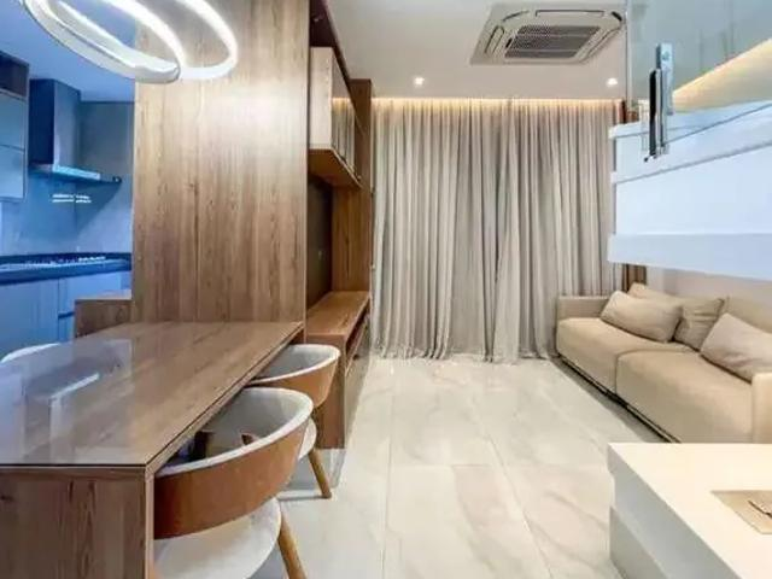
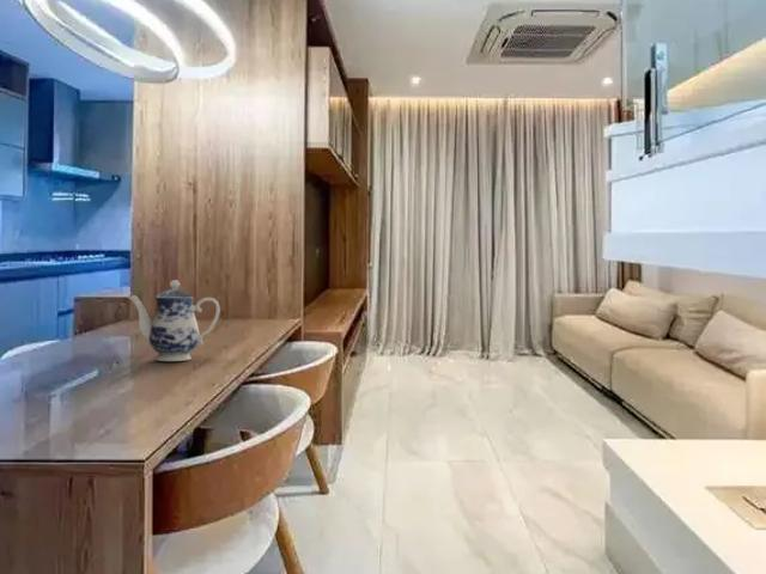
+ teapot (174, 319)
